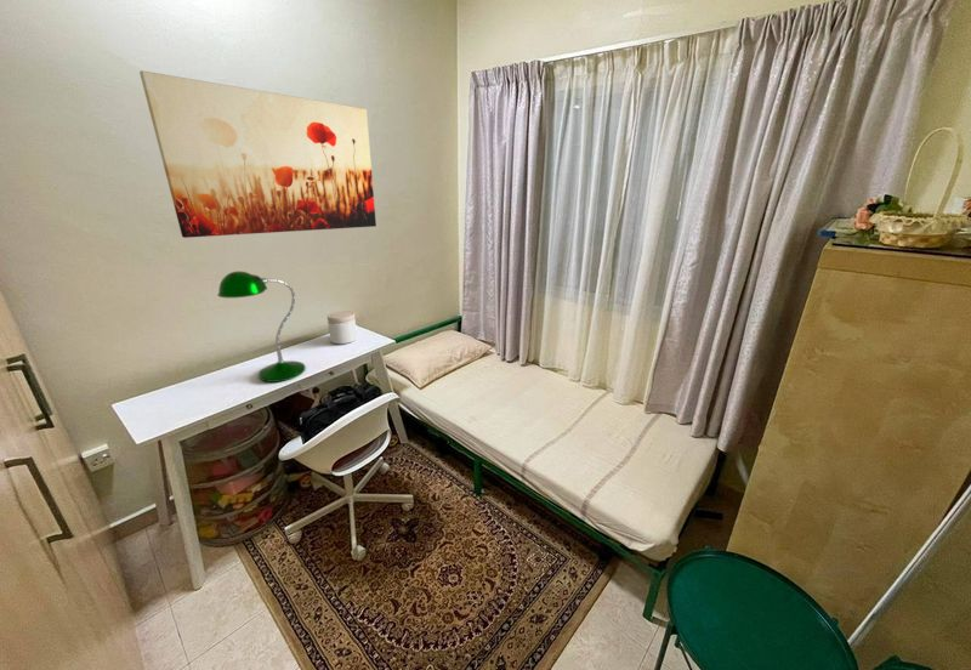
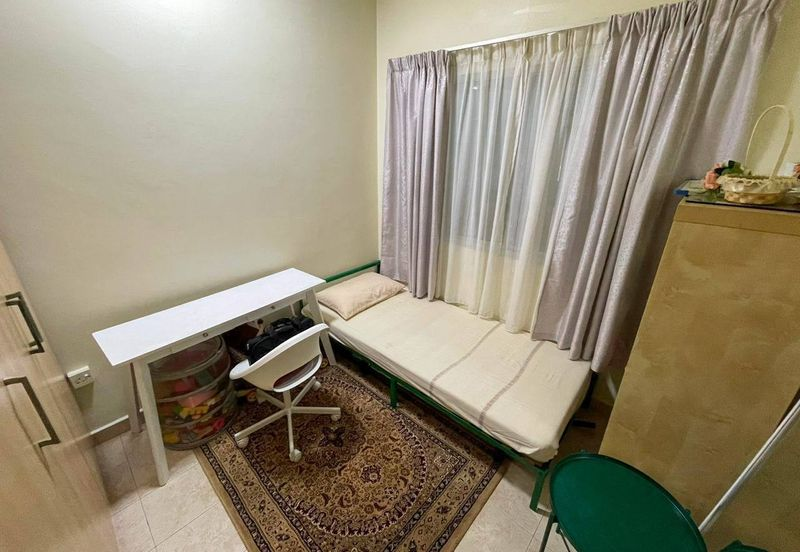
- jar (342, 327)
- desk lamp (278, 329)
- wall art (283, 165)
